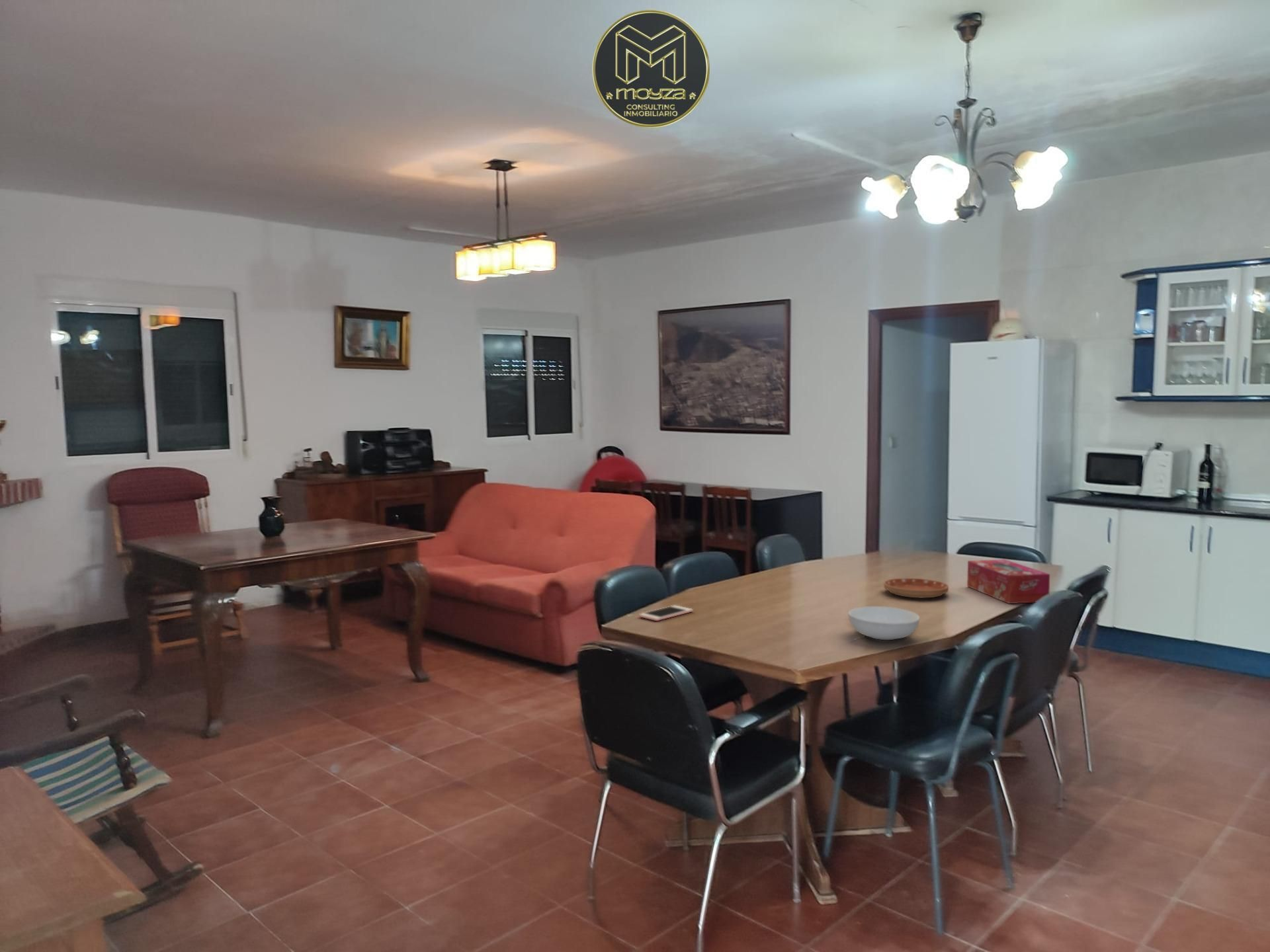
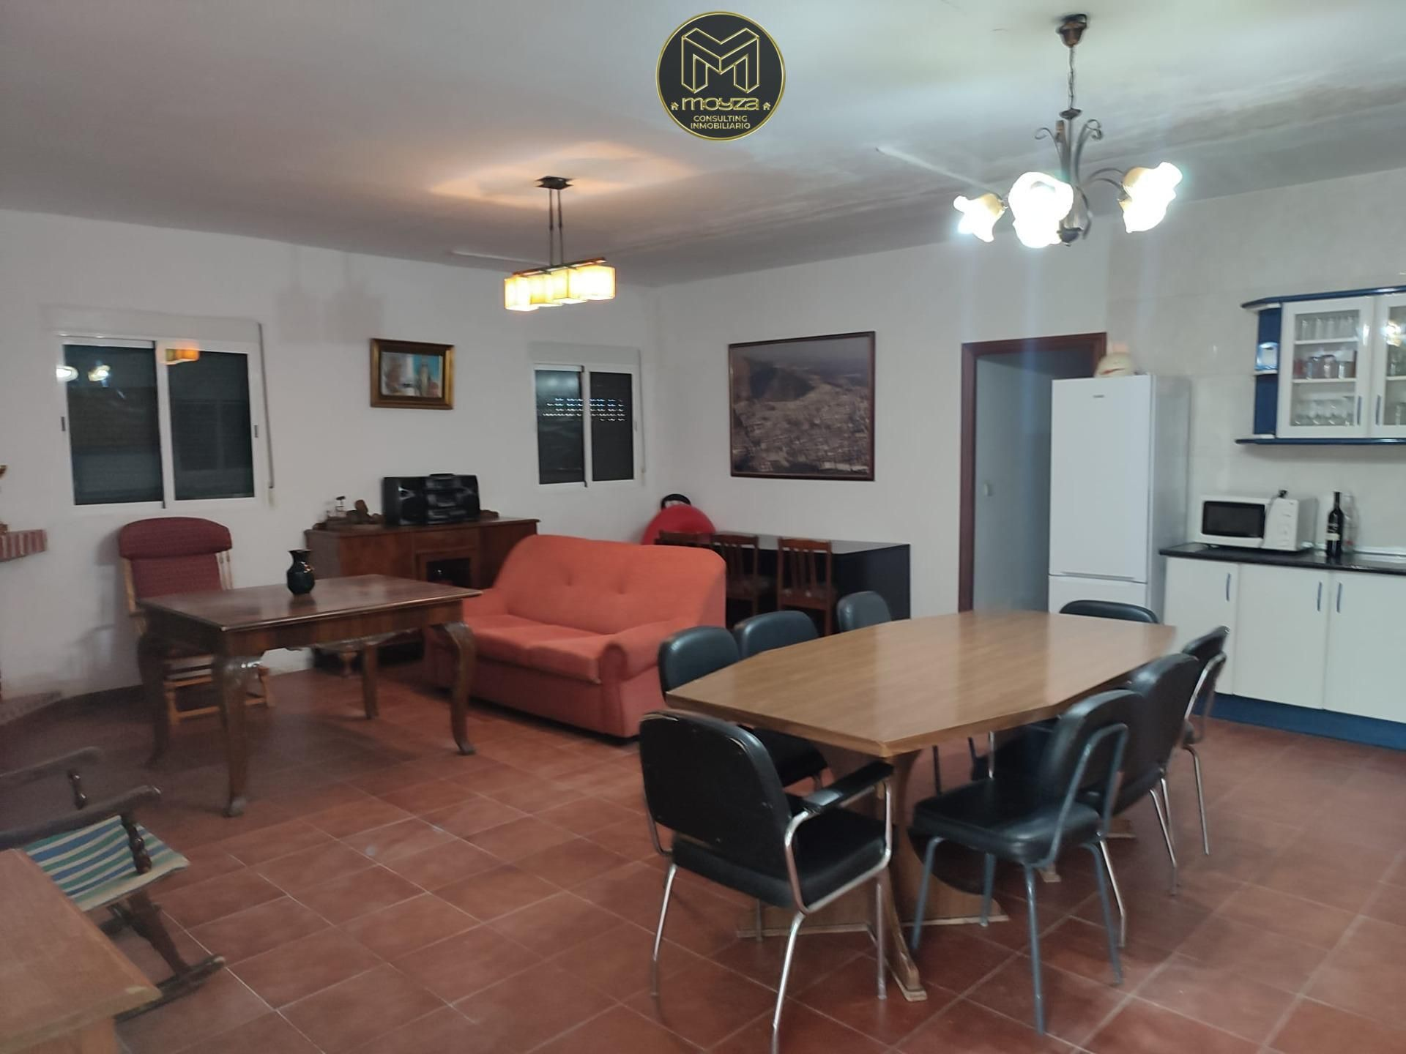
- saucer (915, 588)
- cell phone (666, 613)
- tissue box (1007, 580)
- serving bowl (883, 625)
